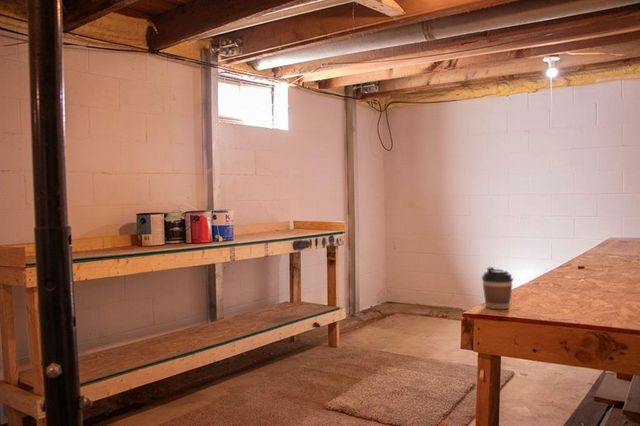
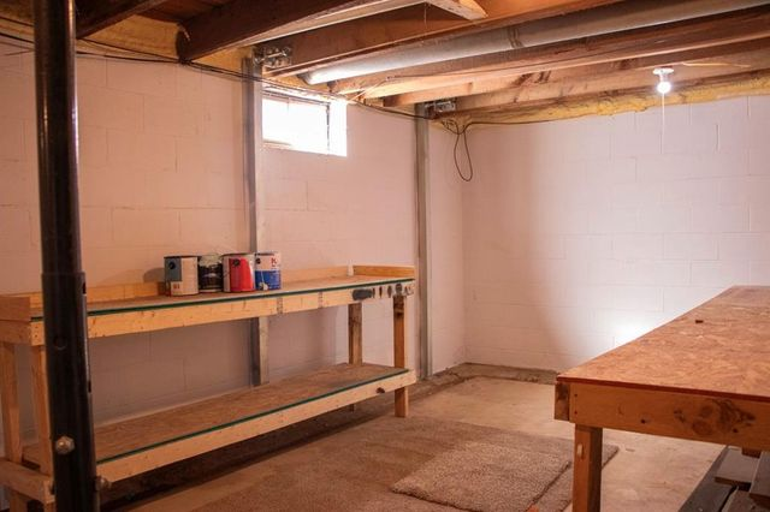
- coffee cup (497, 287)
